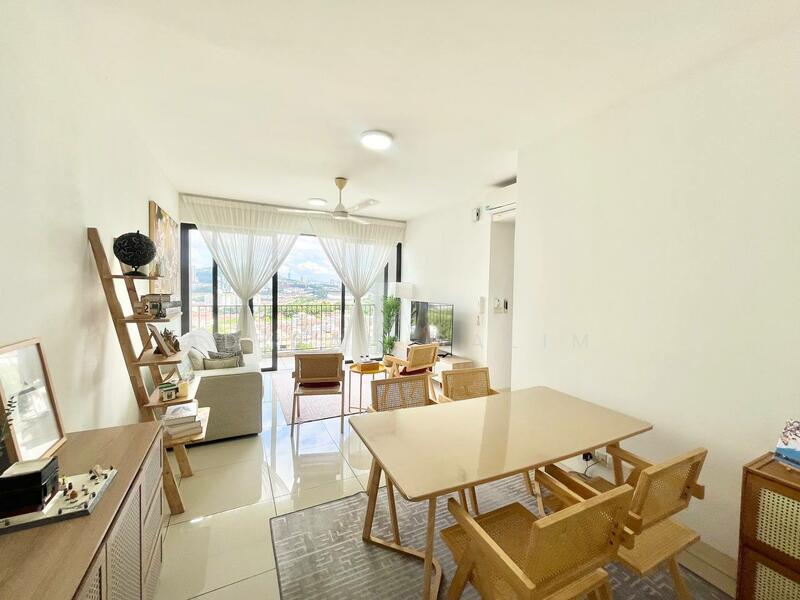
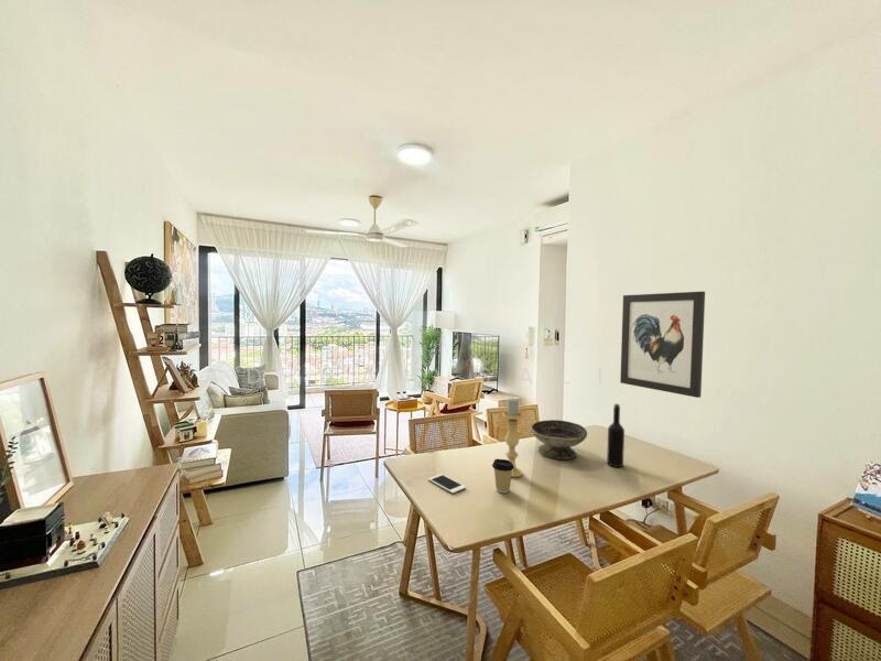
+ wall art (659, 342)
+ decorative bowl (557, 440)
+ wine bottle (616, 434)
+ cell phone (446, 483)
+ candle holder (512, 435)
+ coffee cup (502, 475)
